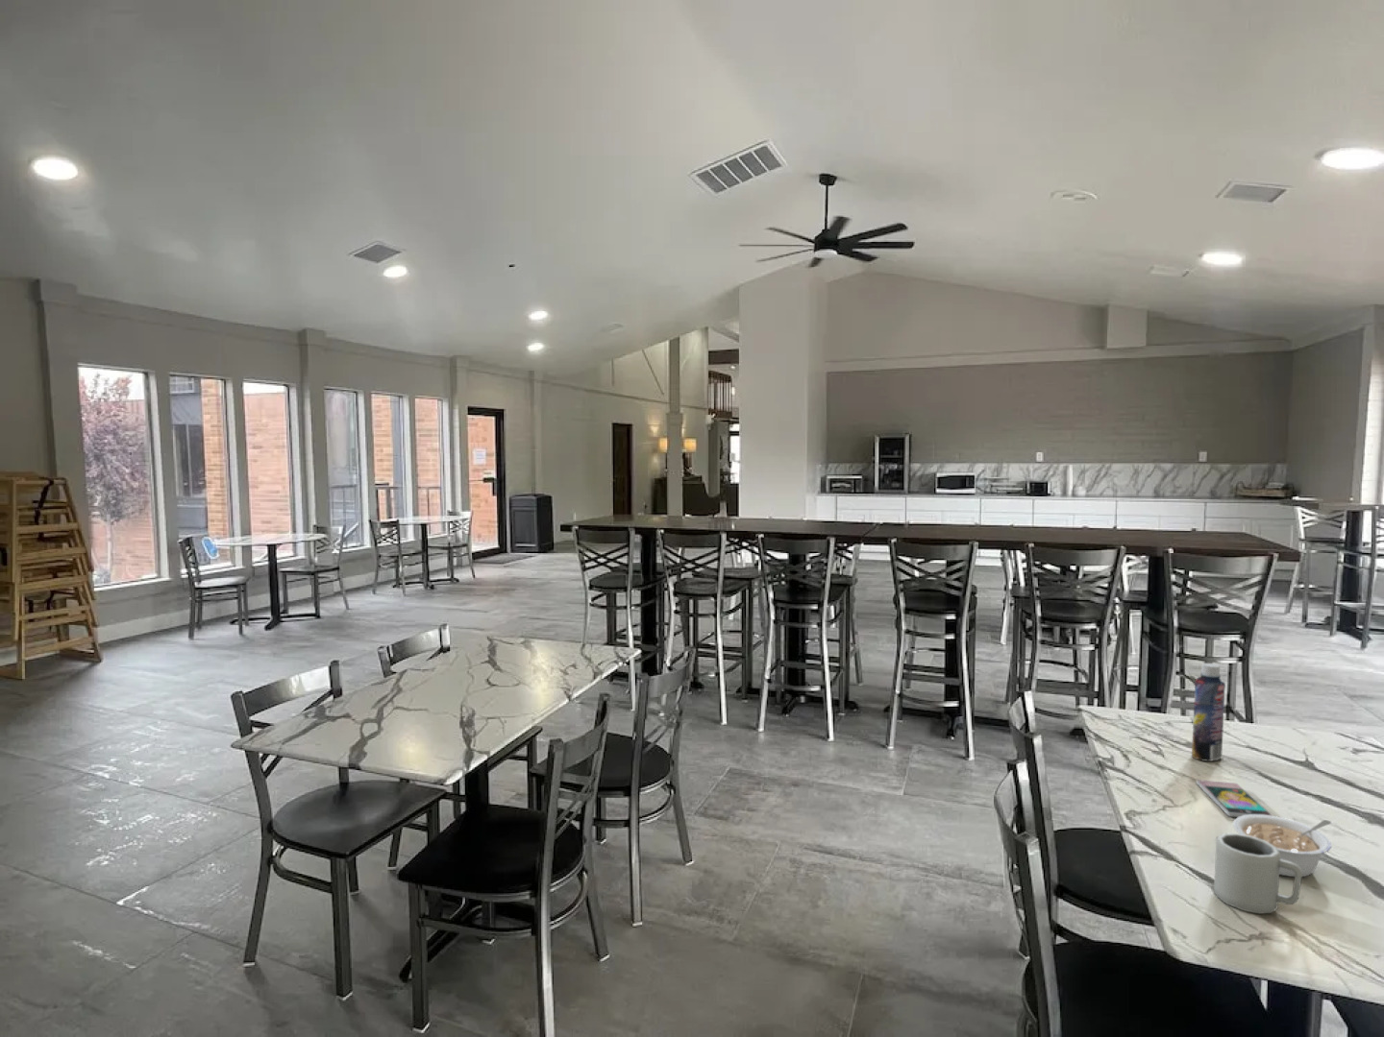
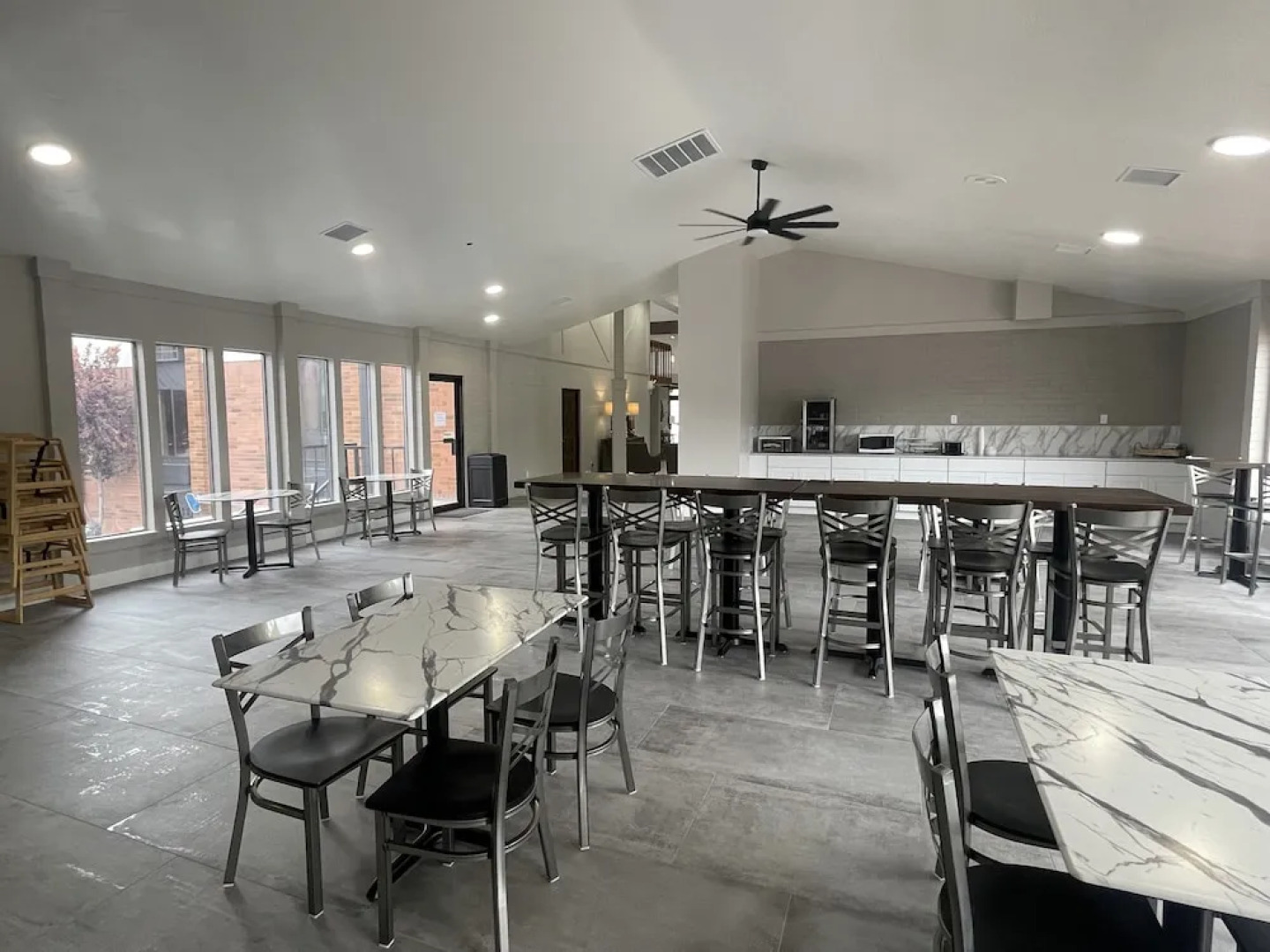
- legume (1280, 843)
- bottle (1209, 710)
- cup (1256, 875)
- smartphone (1233, 798)
